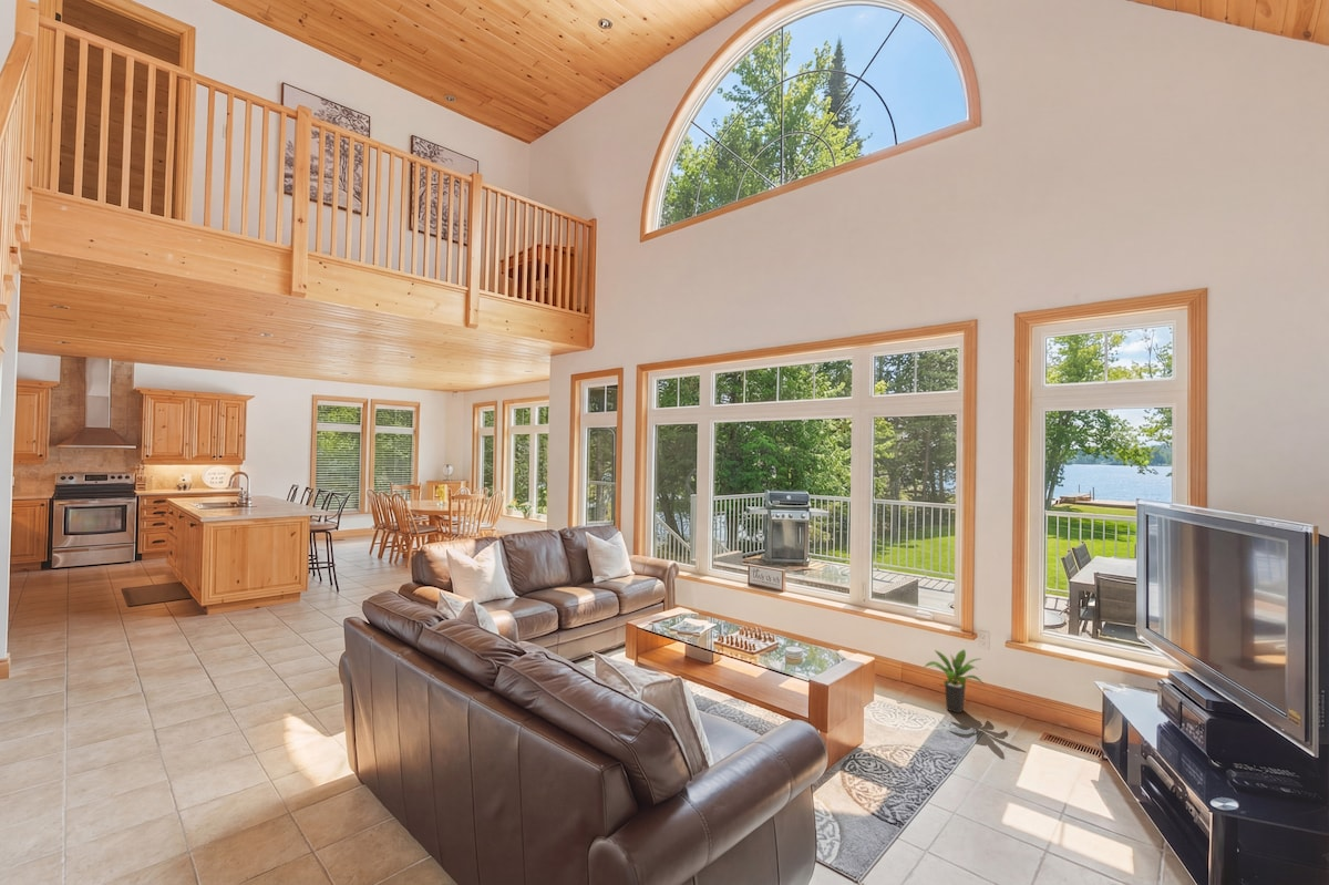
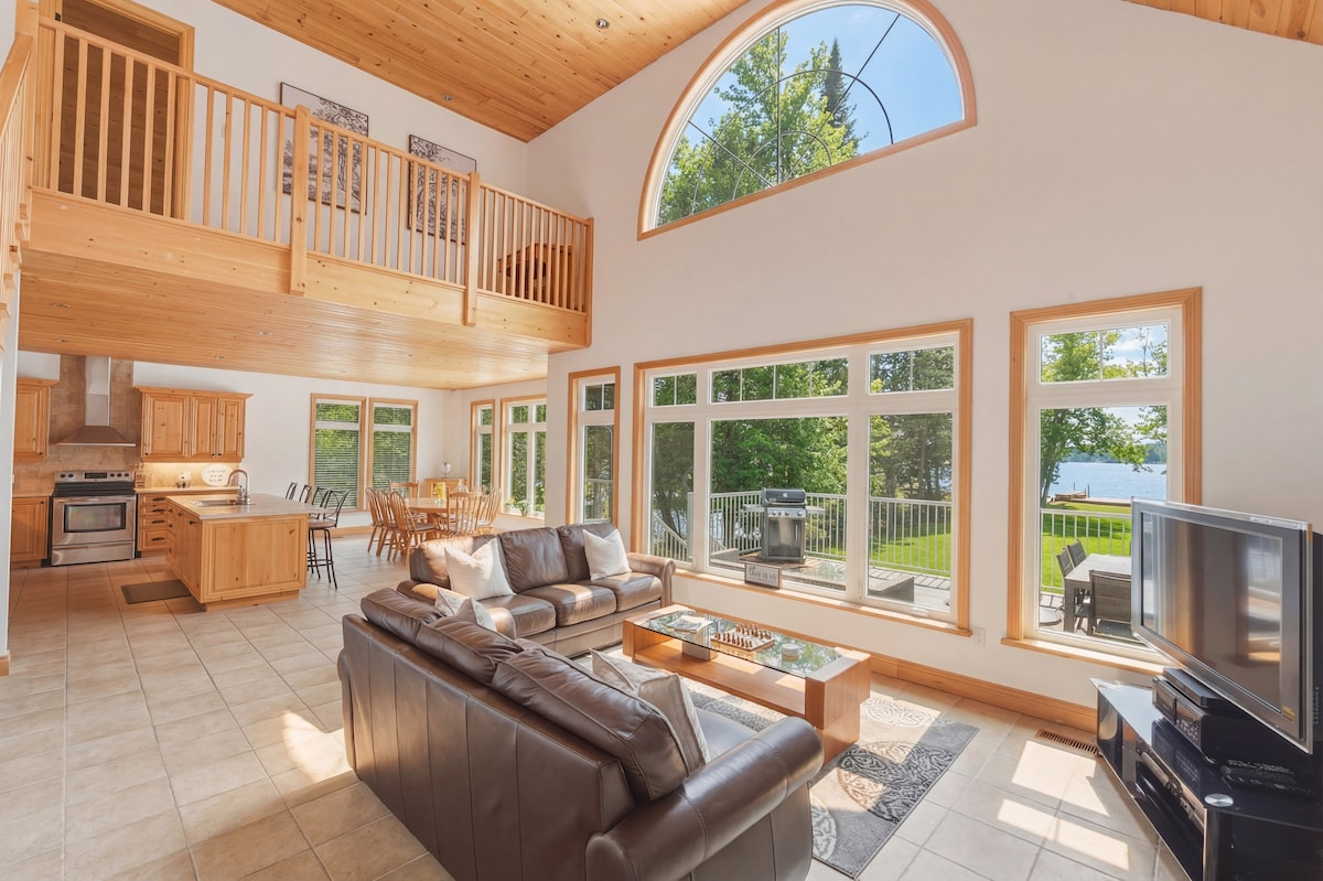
- potted plant (954, 680)
